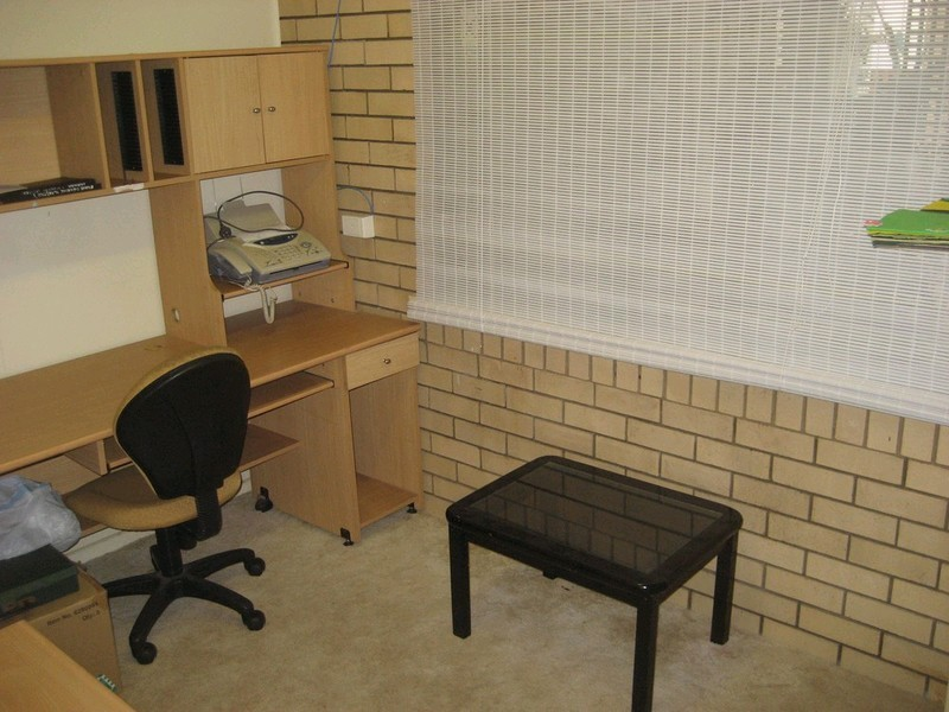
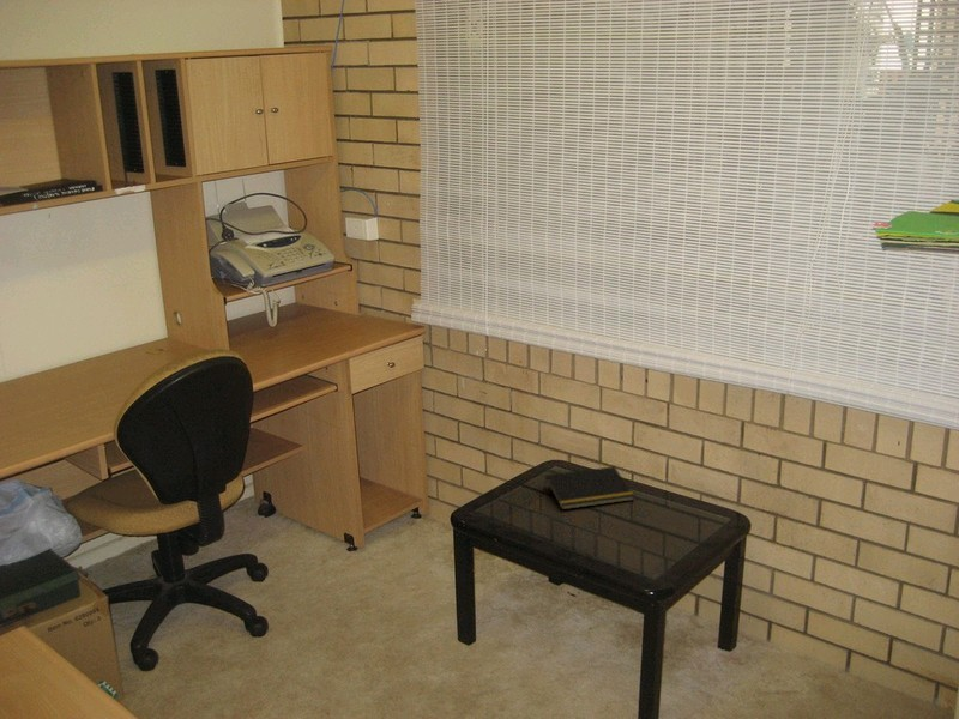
+ notepad (589, 487)
